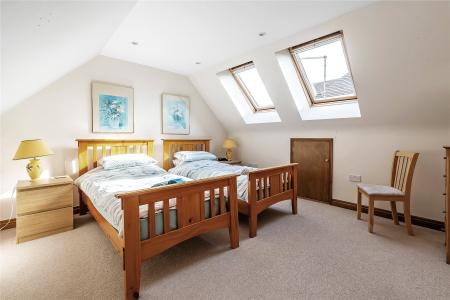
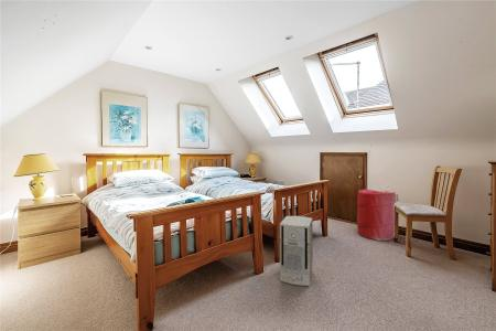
+ laundry hamper (376, 212)
+ air purifier (296, 247)
